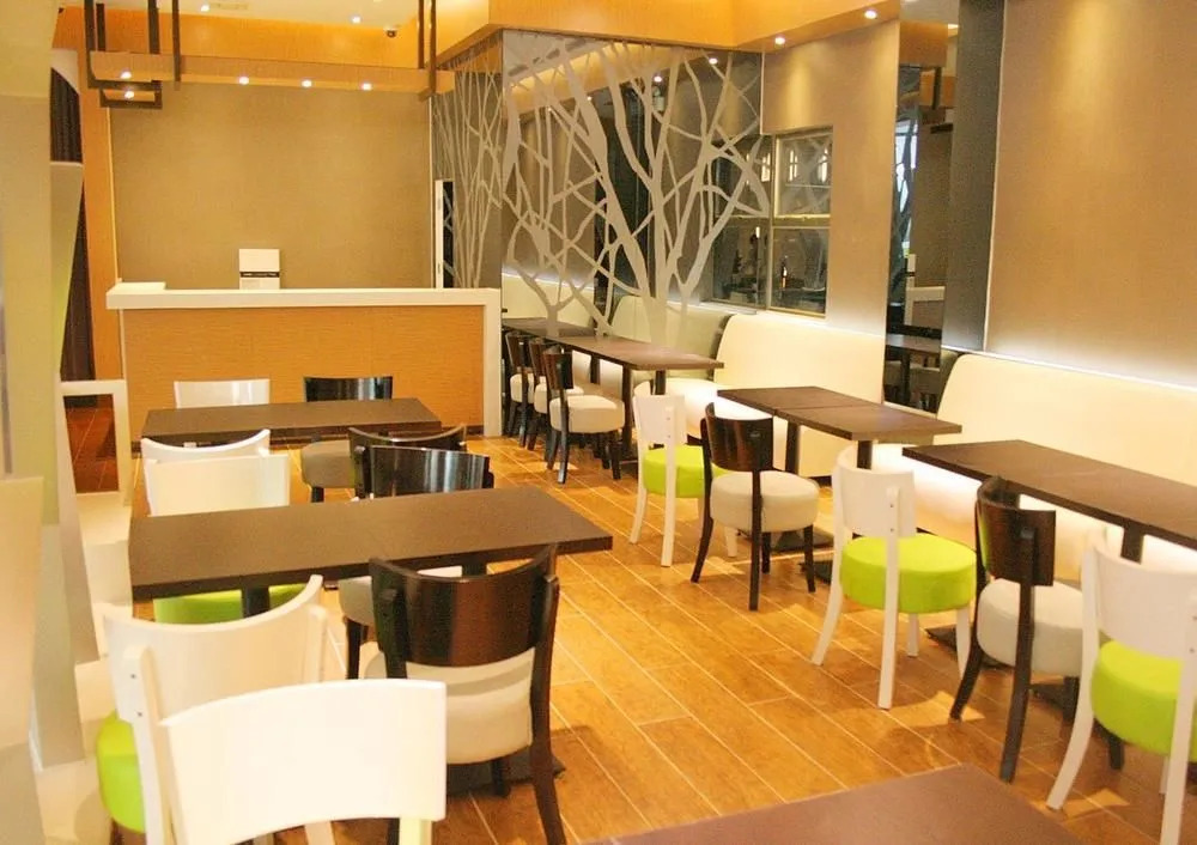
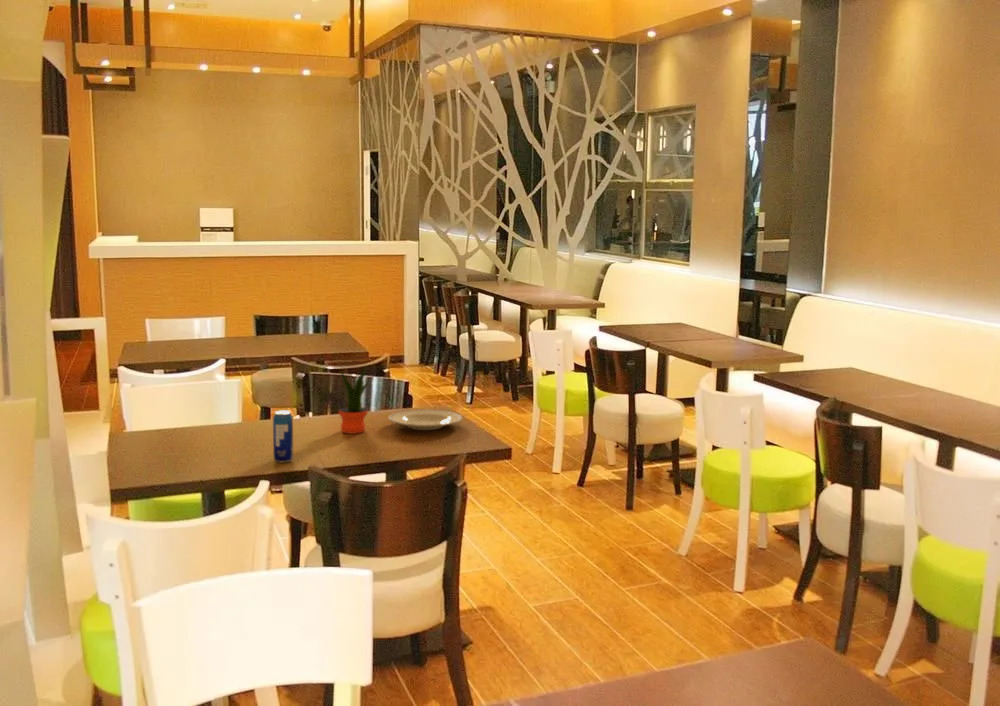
+ beverage can (283, 436)
+ plate (425, 421)
+ potted plant (357, 397)
